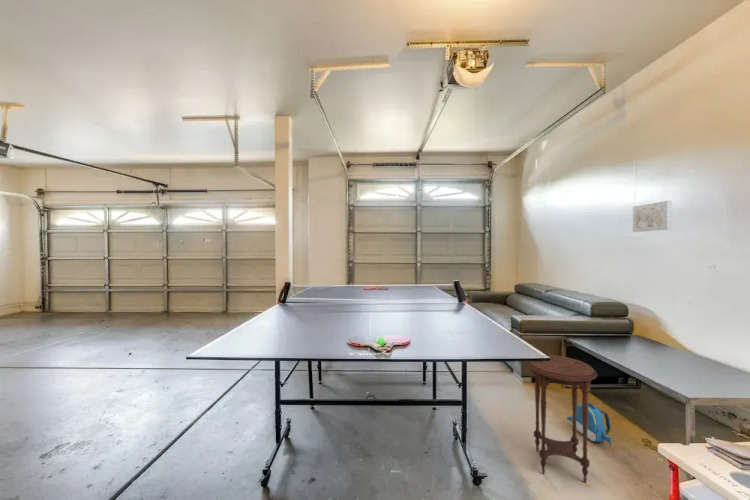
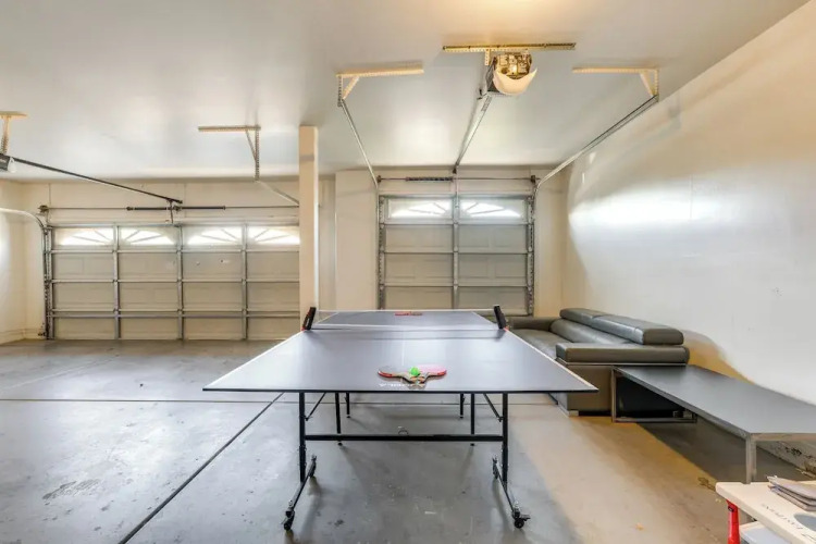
- backpack (593, 420)
- wall art (650, 217)
- side table (573, 414)
